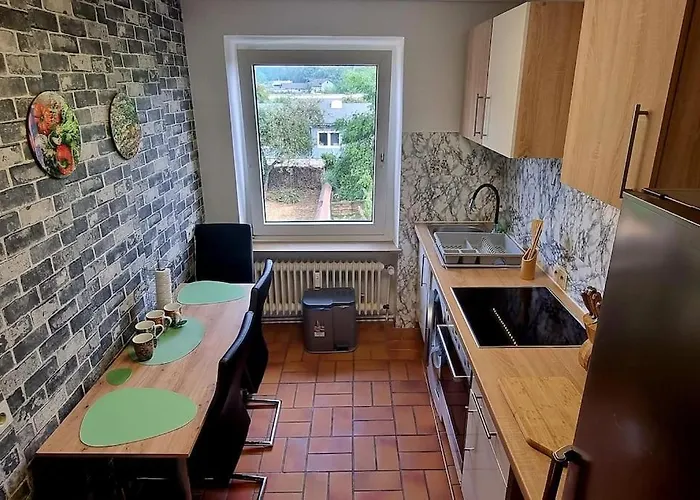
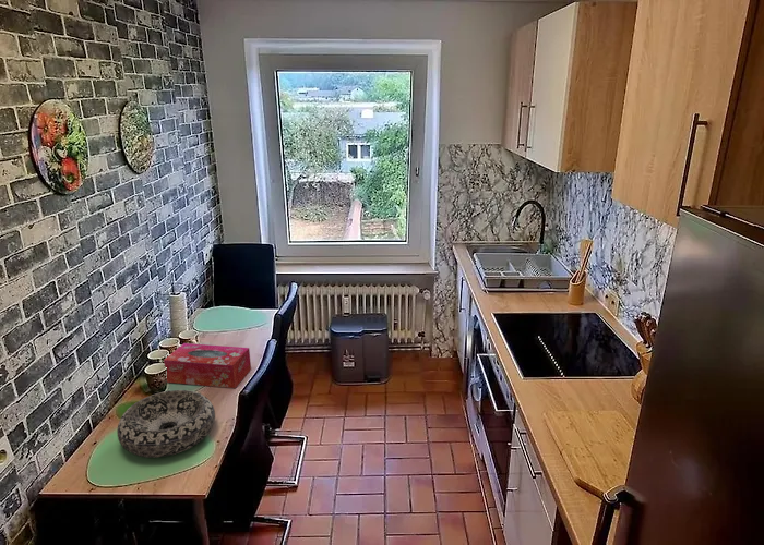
+ tissue box (208, 364)
+ decorative bowl (167, 422)
